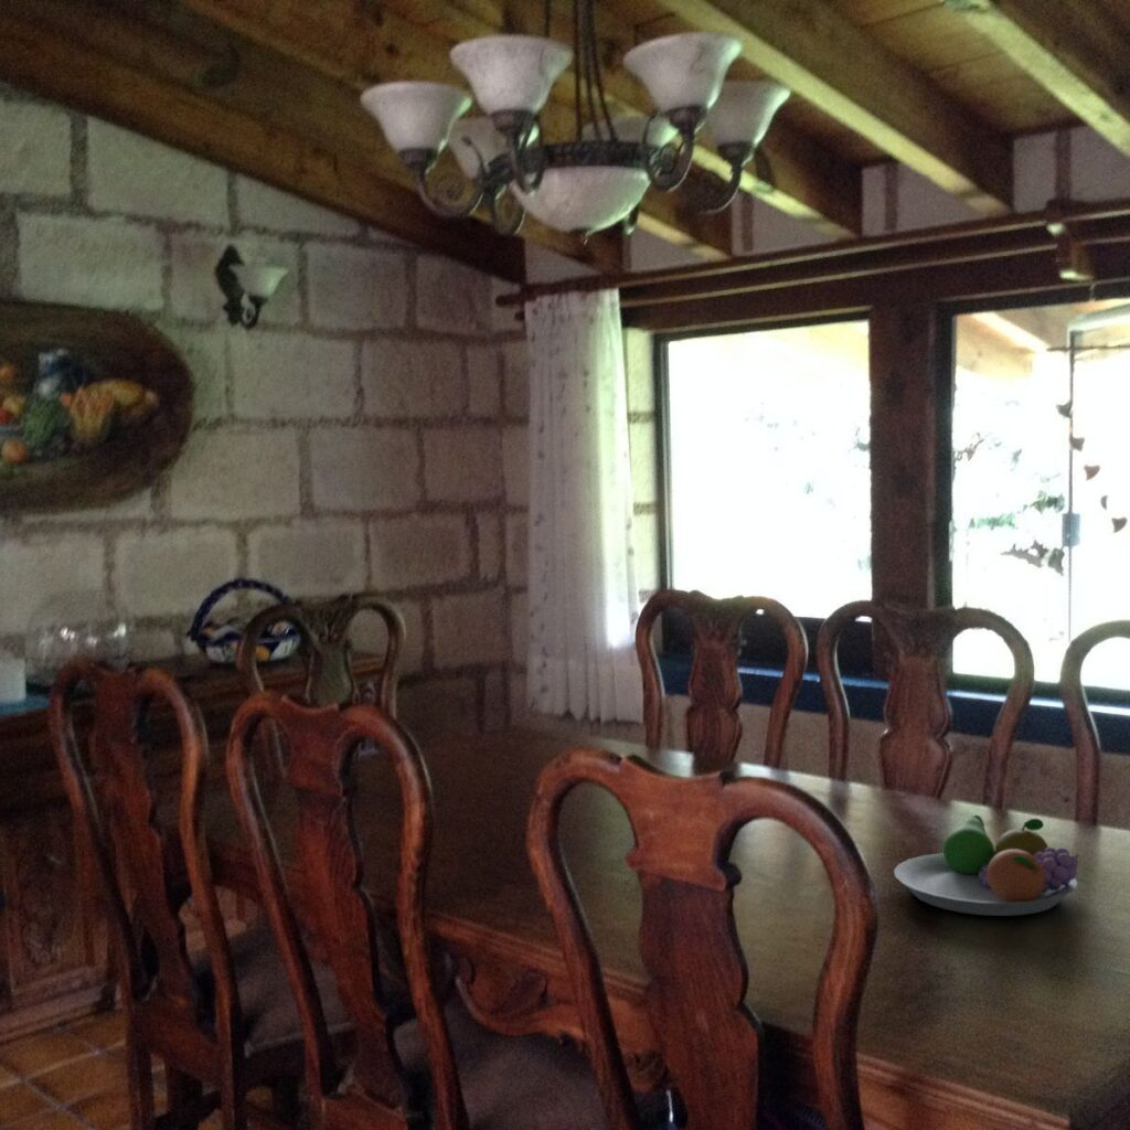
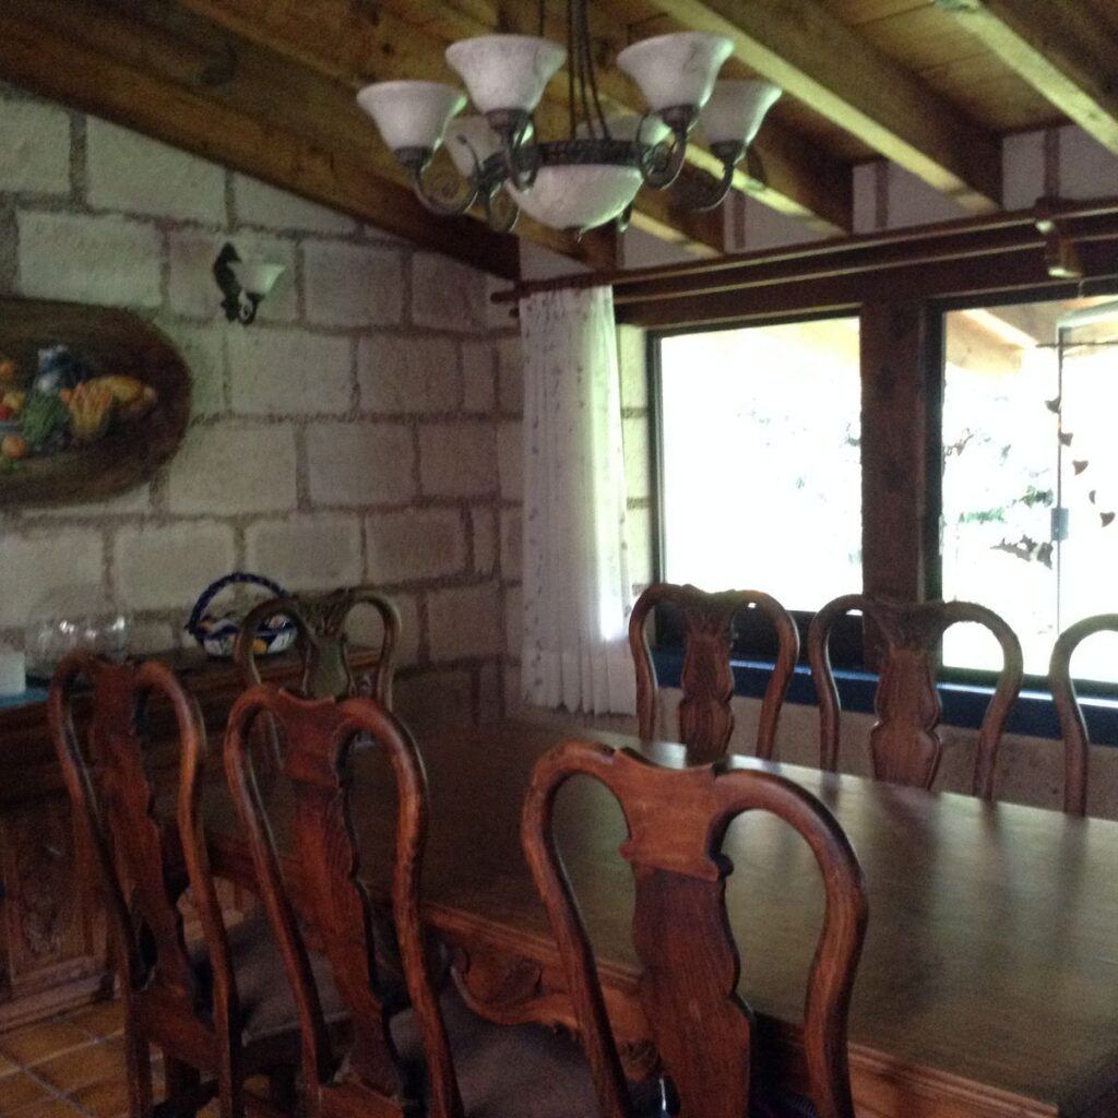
- fruit bowl (985, 857)
